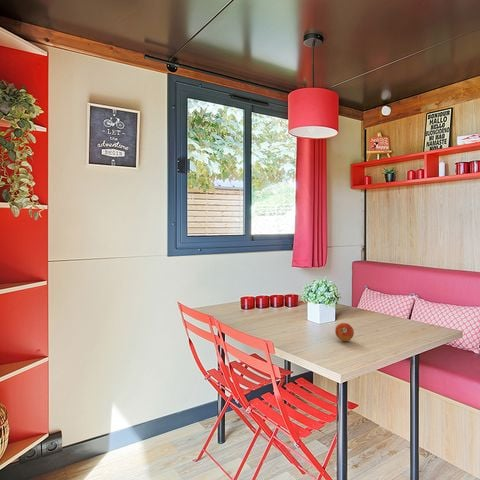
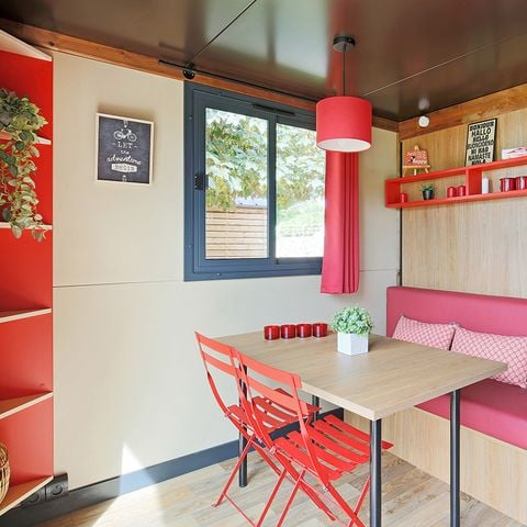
- fruit (344, 332)
